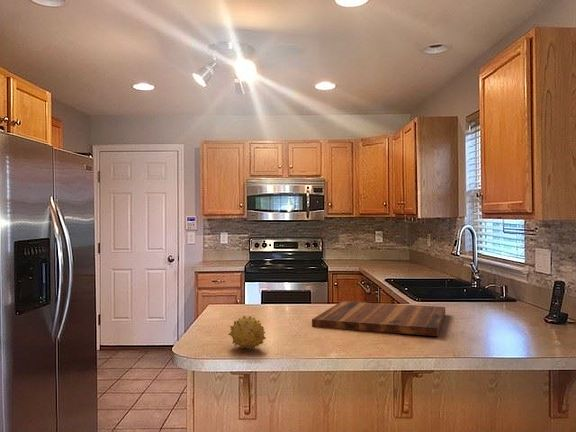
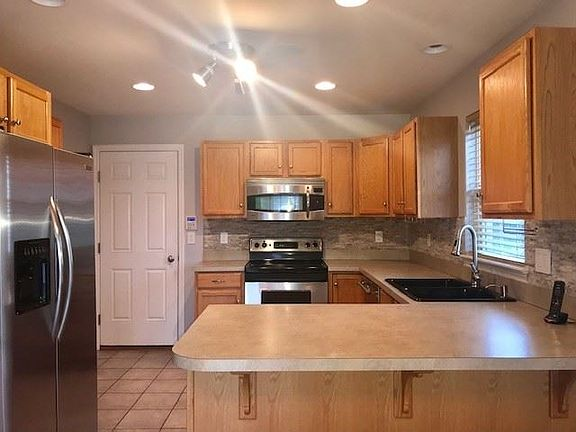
- cutting board (382, 316)
- fruit (246, 331)
